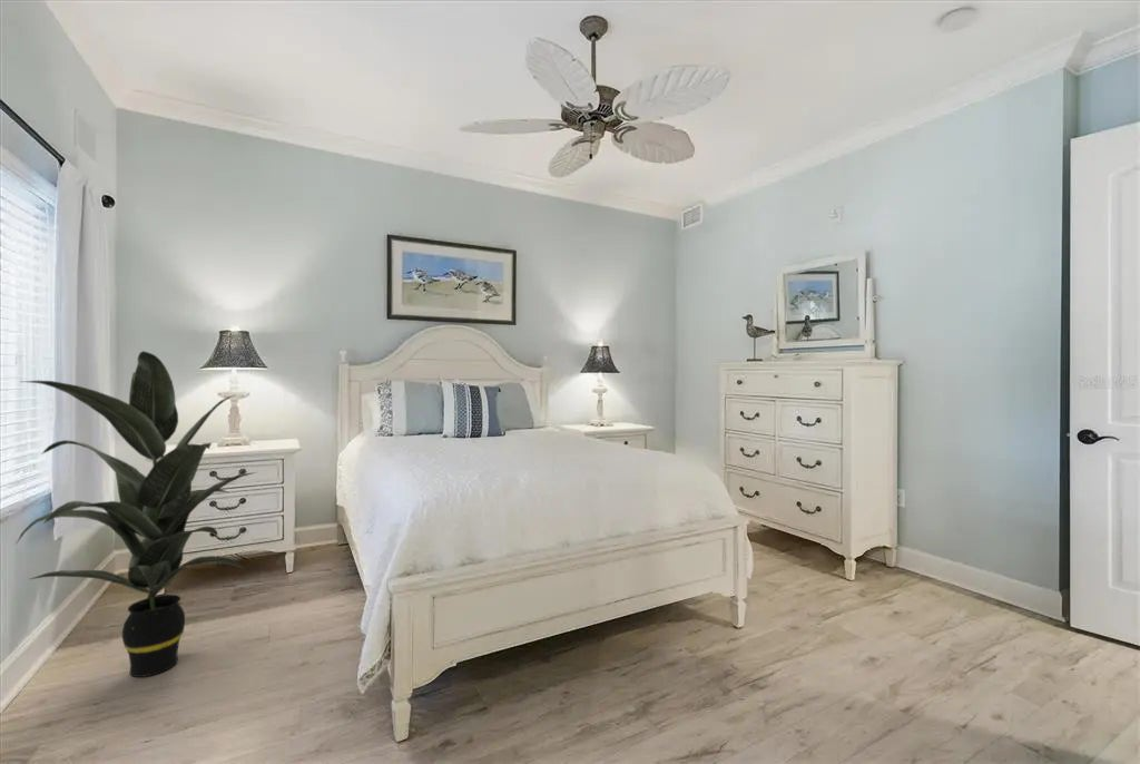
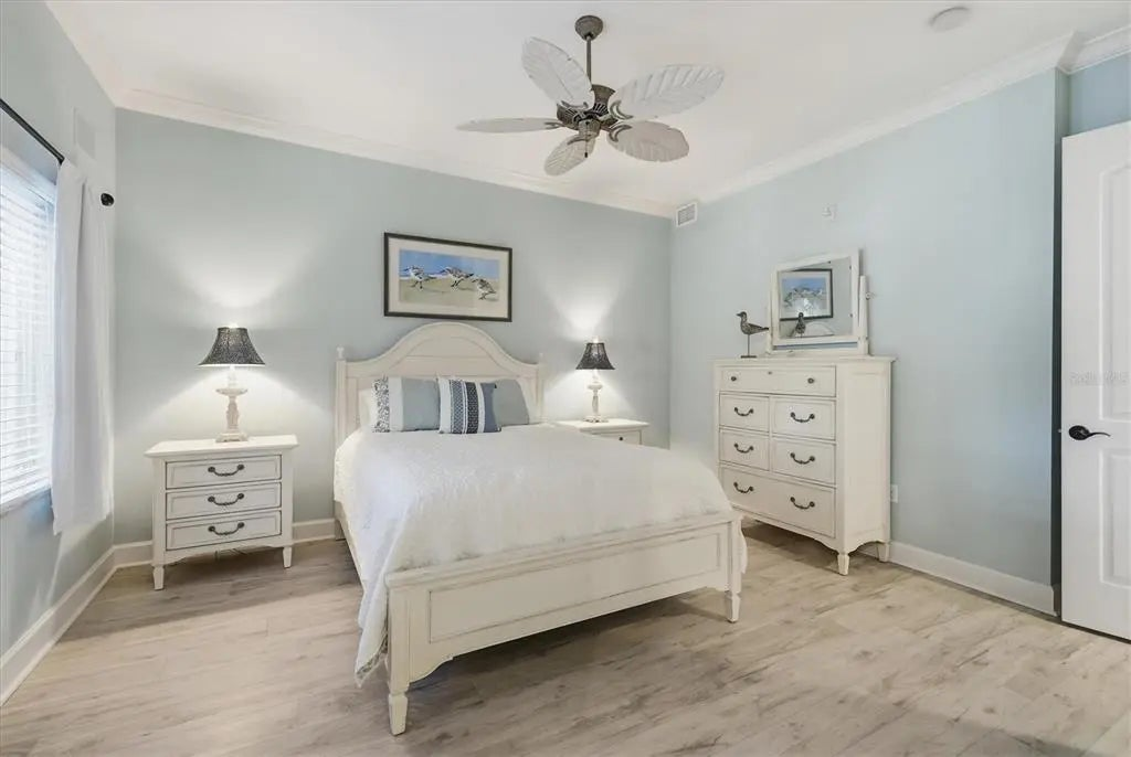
- indoor plant (142, 512)
